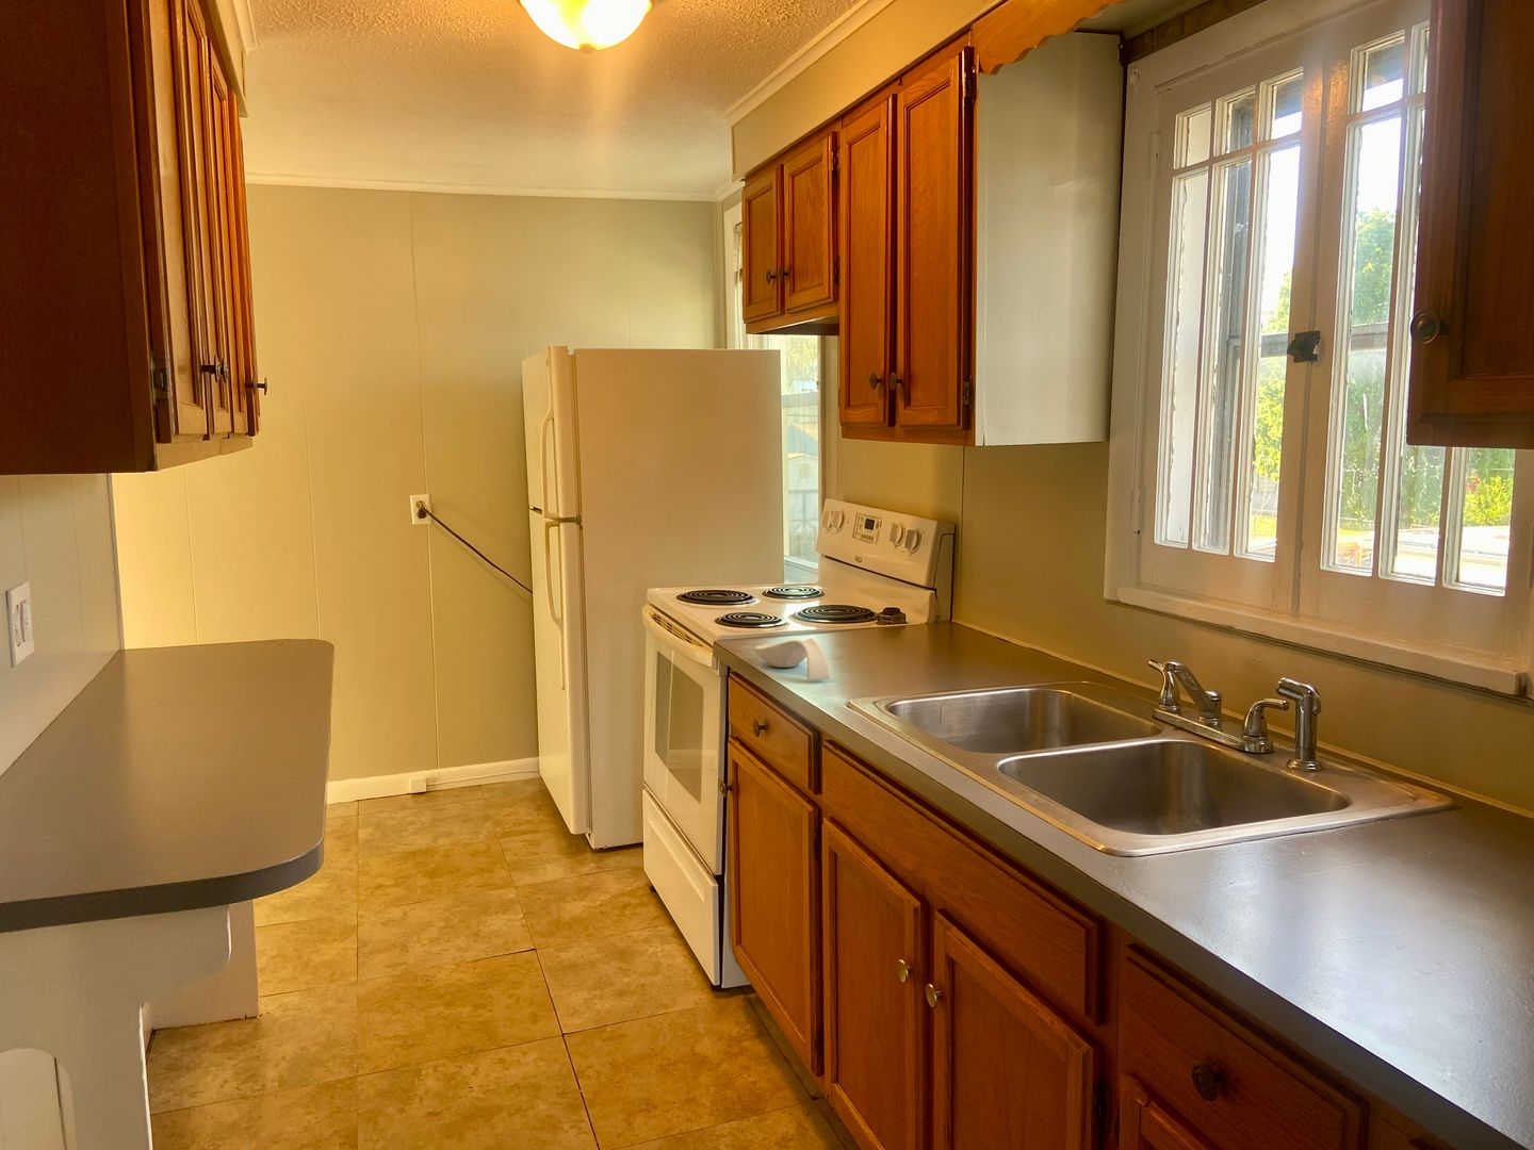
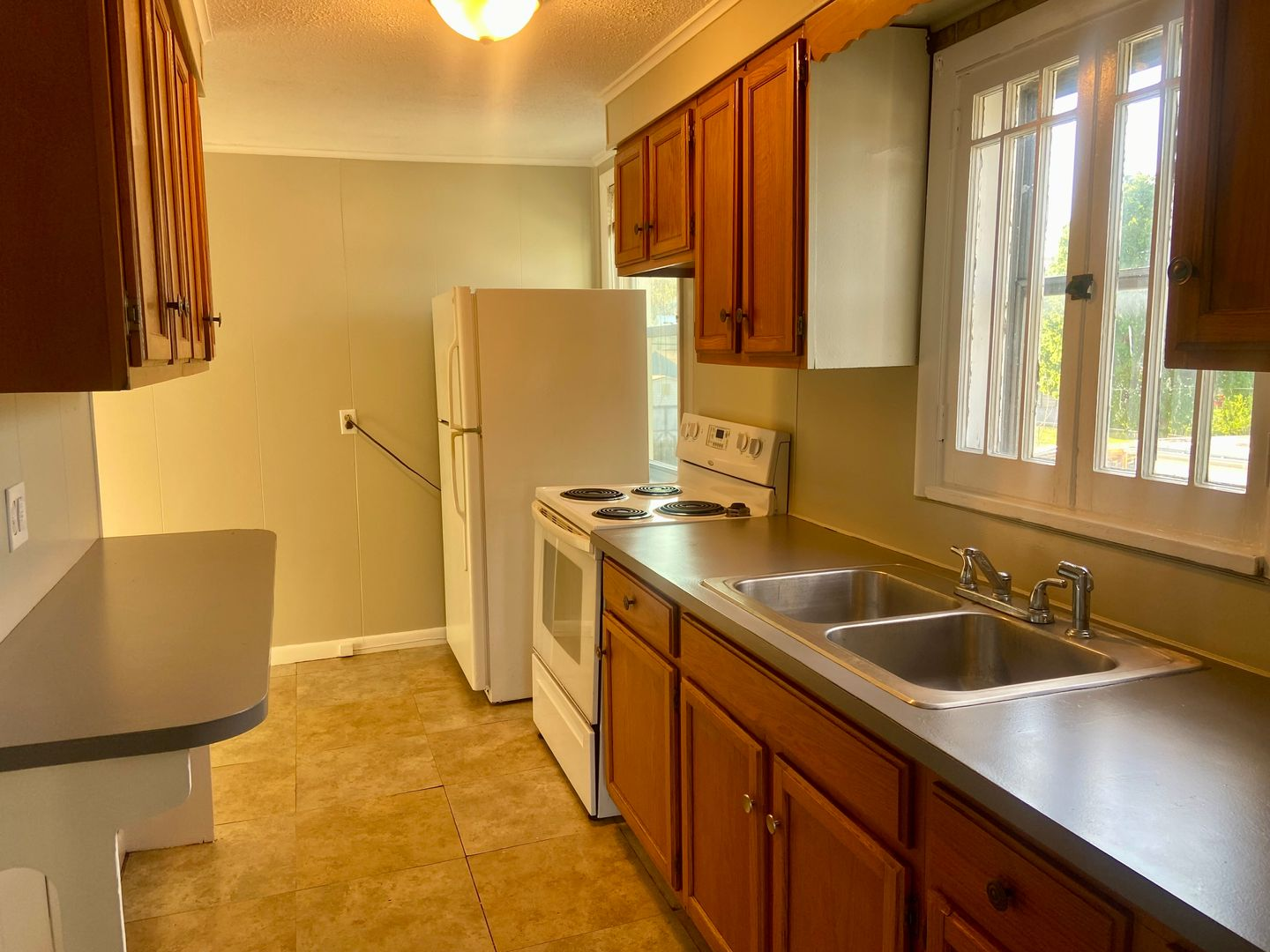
- spoon rest (795, 651)
